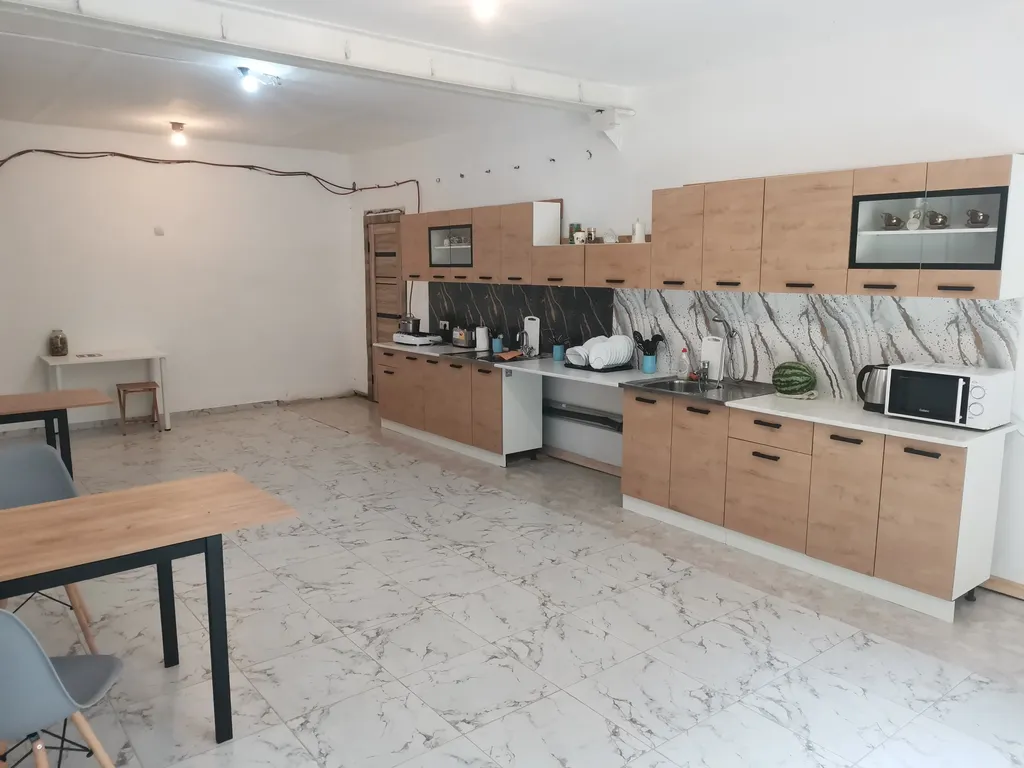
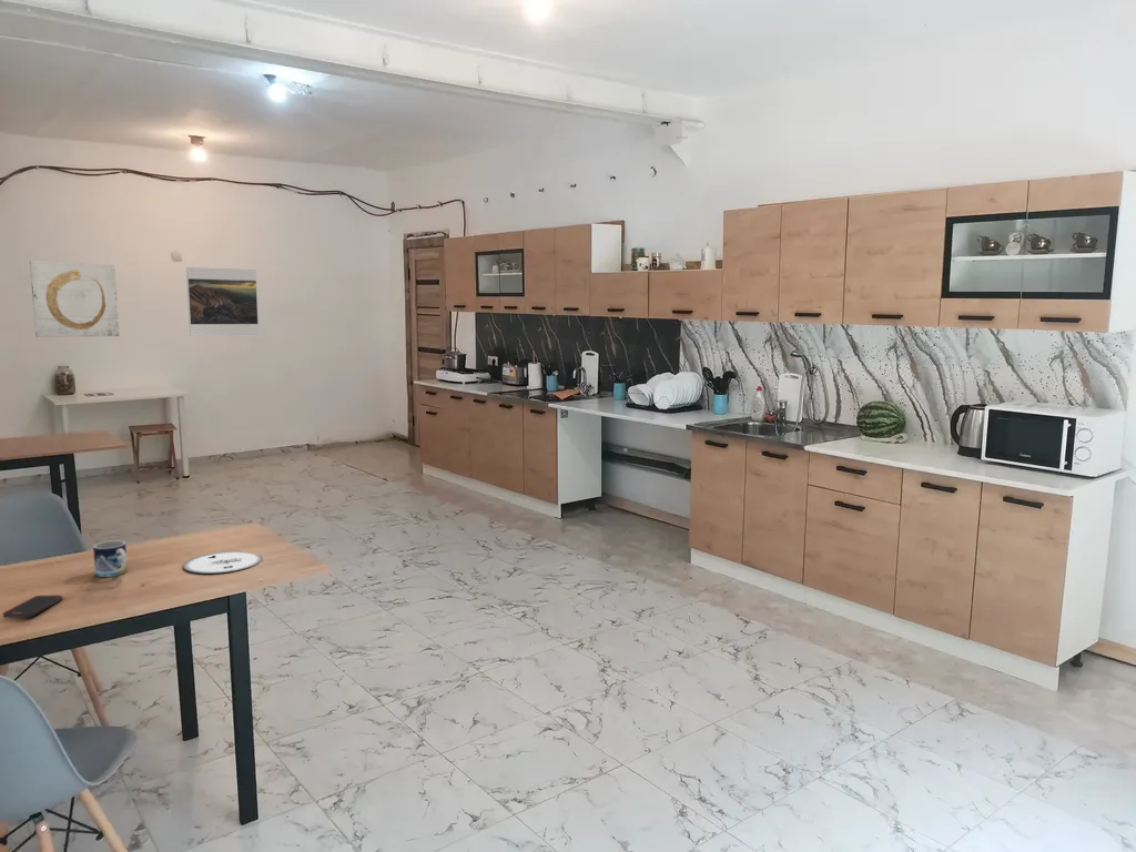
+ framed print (223, 302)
+ smartphone (33, 606)
+ wall art (75, 300)
+ plate (223, 560)
+ mug (113, 559)
